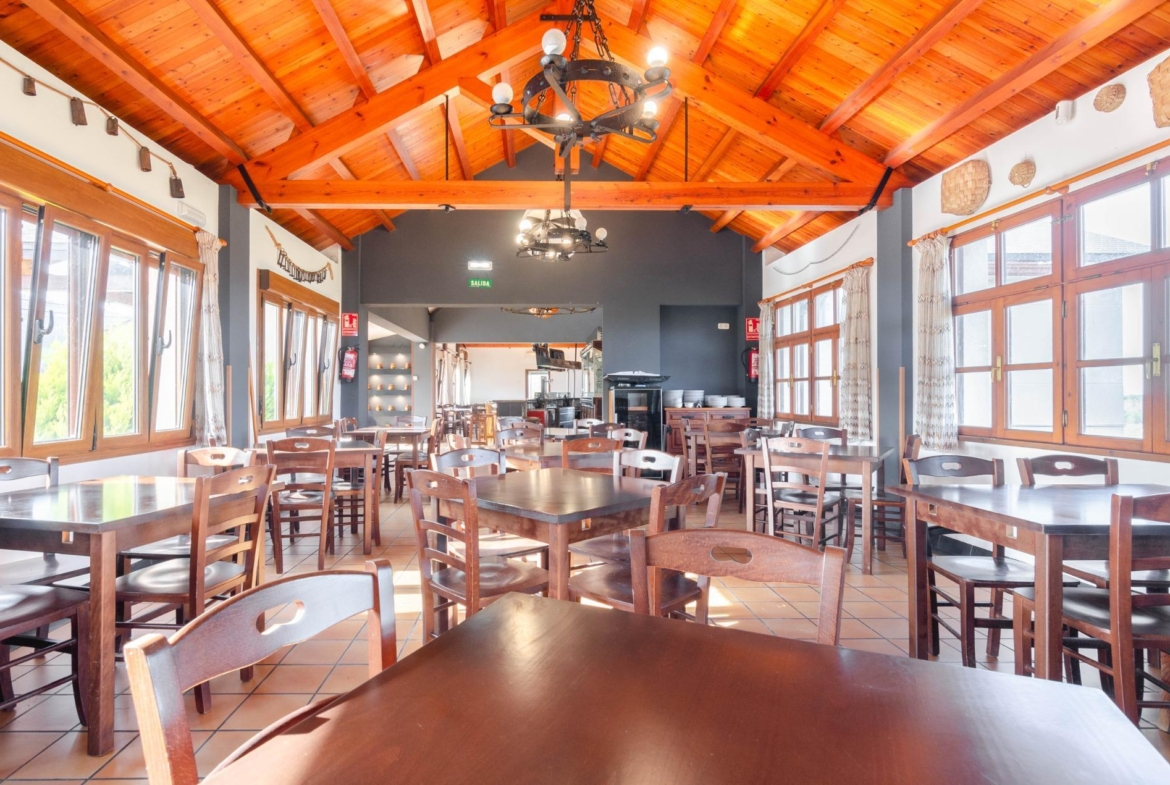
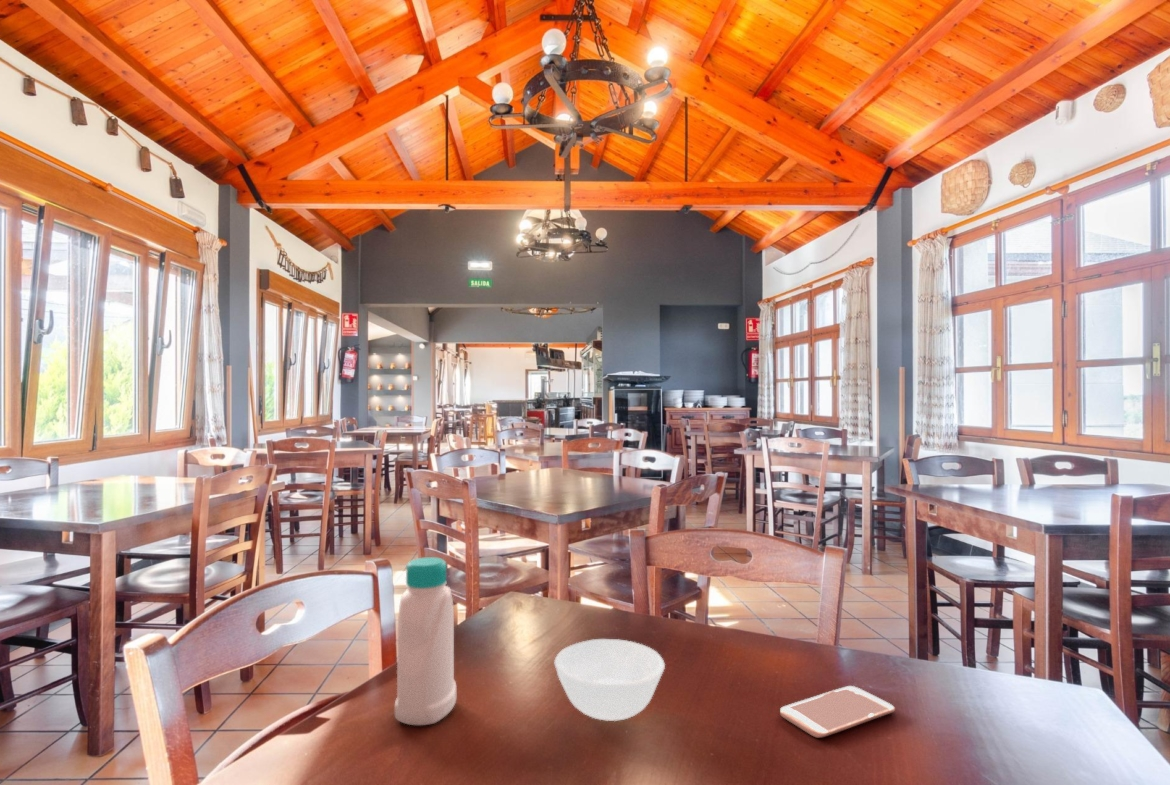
+ smartphone (837, 710)
+ bowl (609, 683)
+ bottle (426, 635)
